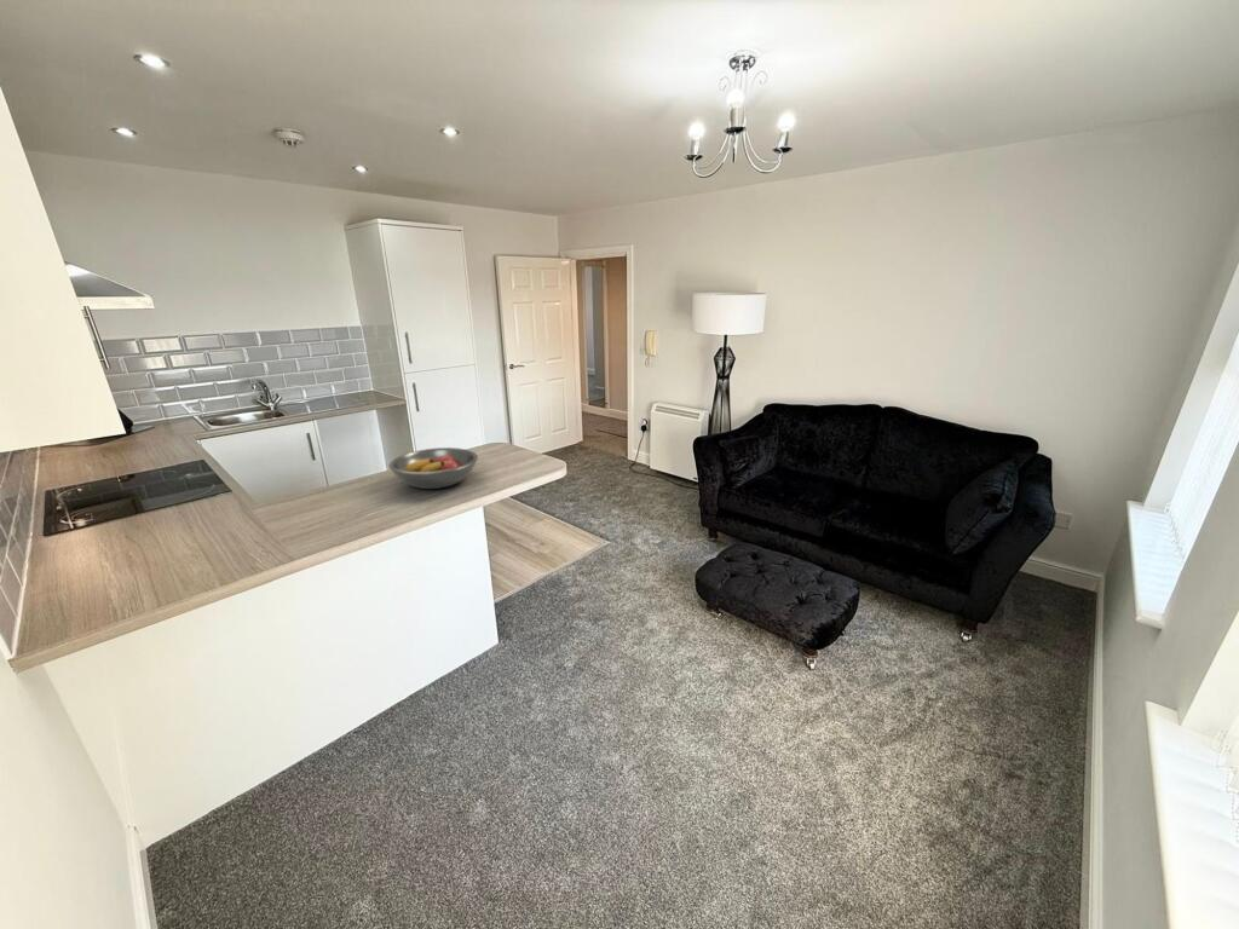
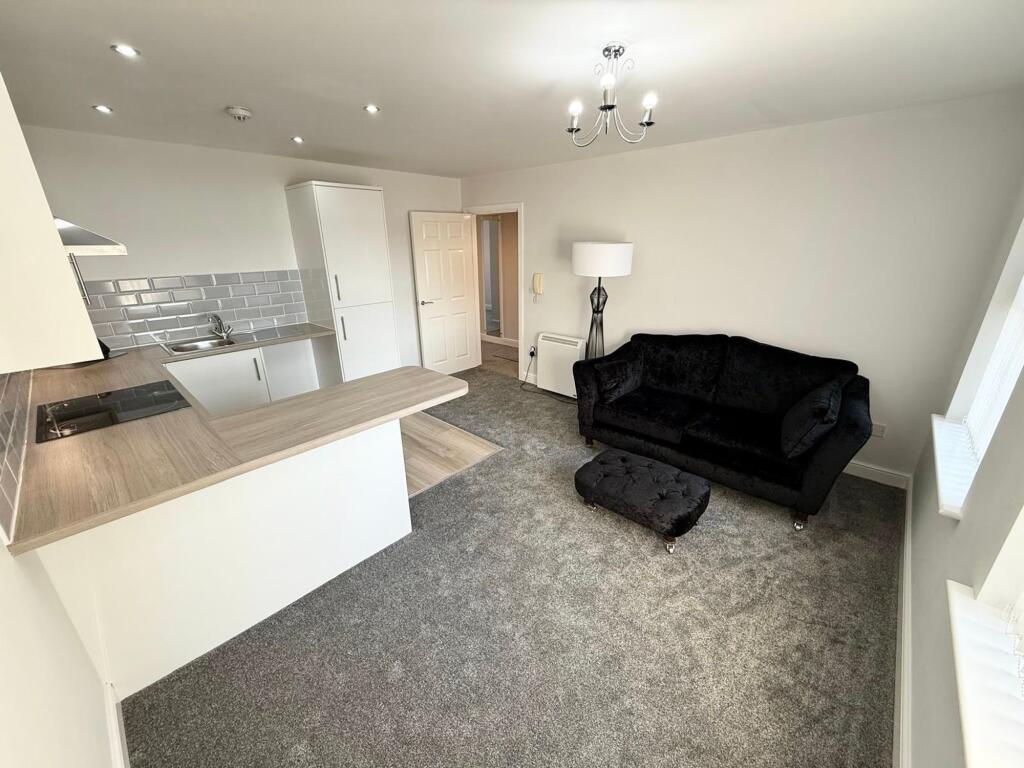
- fruit bowl (436, 467)
